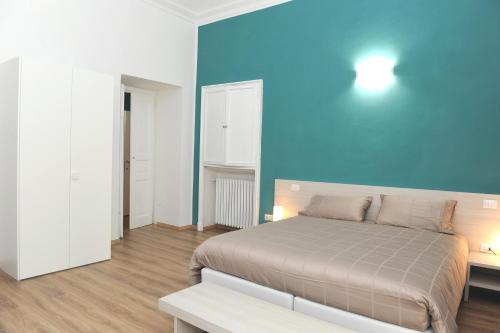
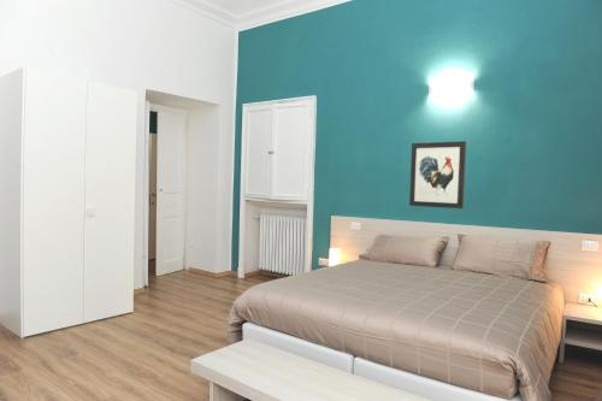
+ wall art (436, 175)
